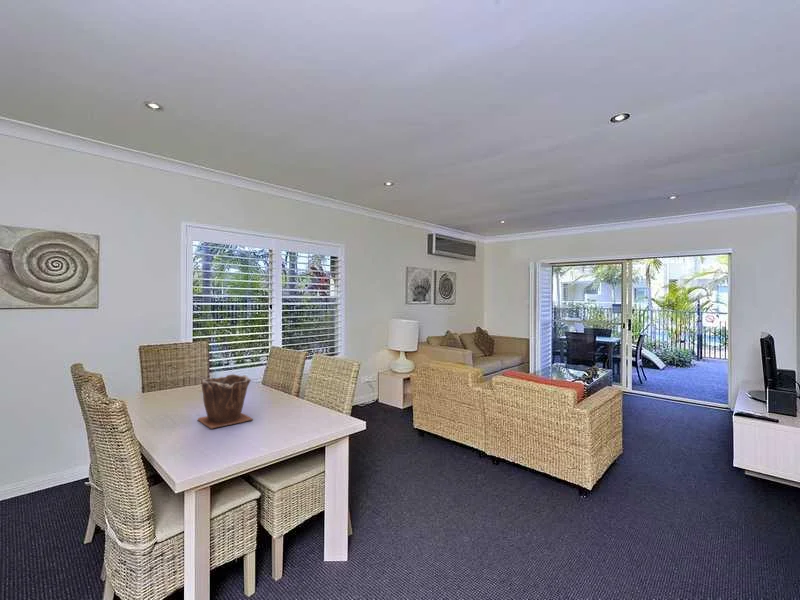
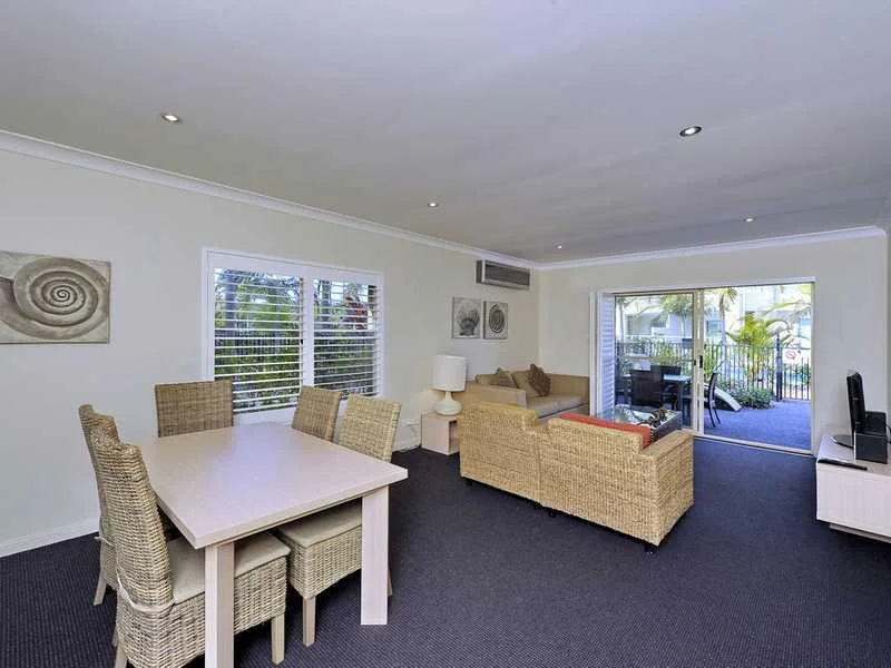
- plant pot (225, 398)
